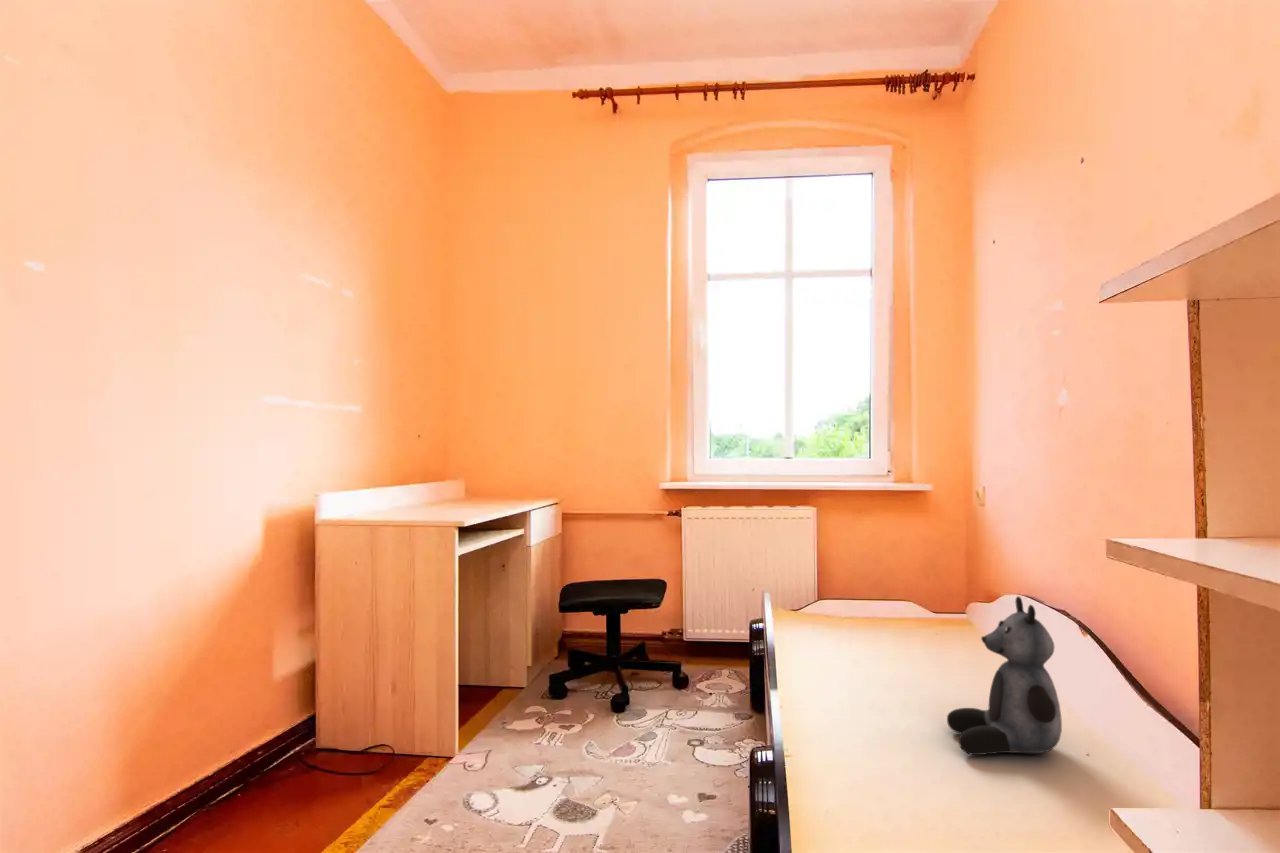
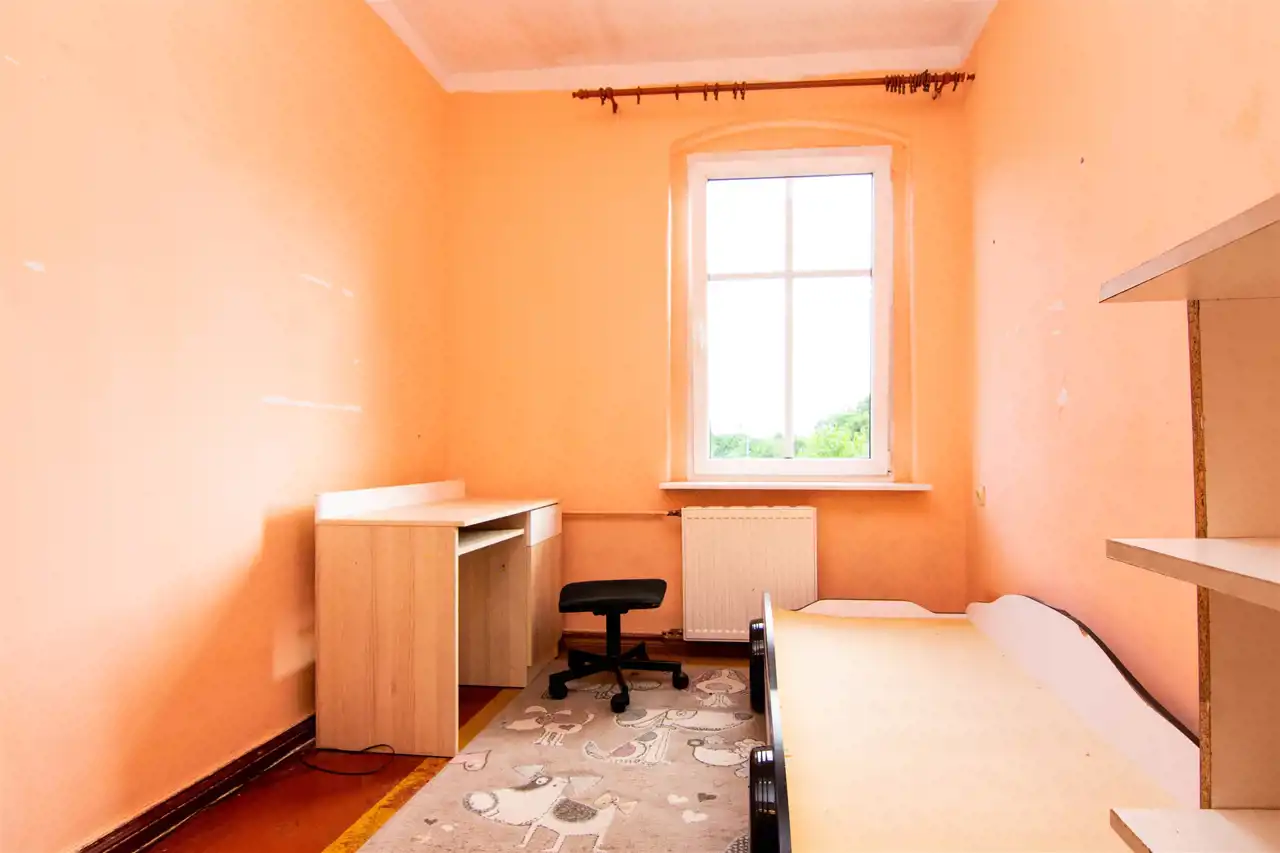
- teddy bear (1002, 673)
